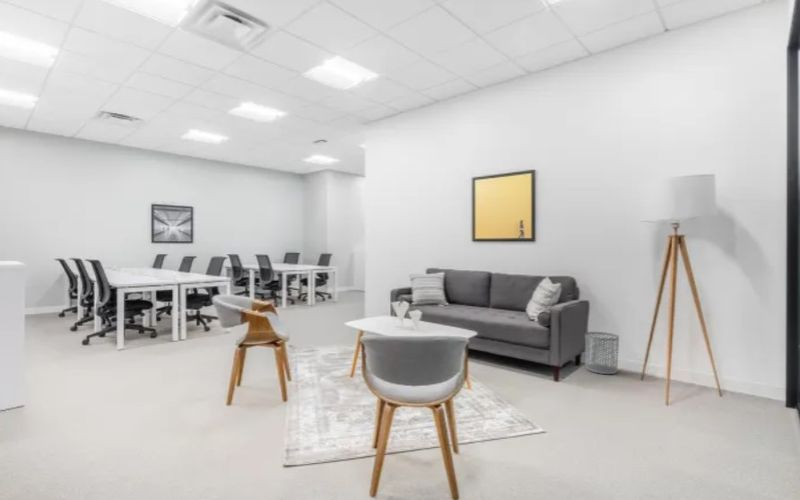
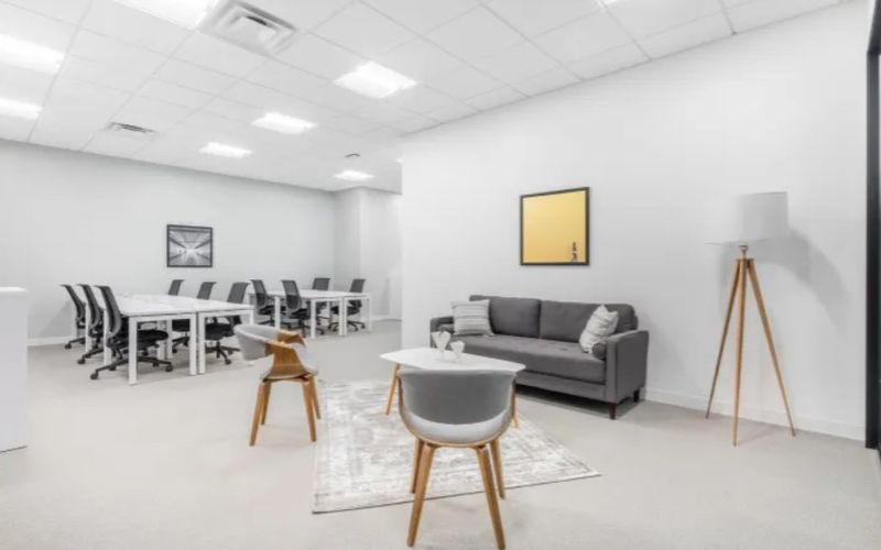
- waste bin (601, 352)
